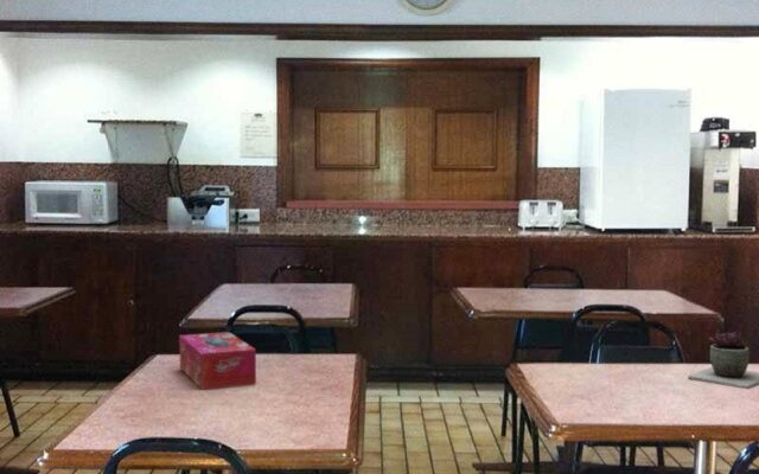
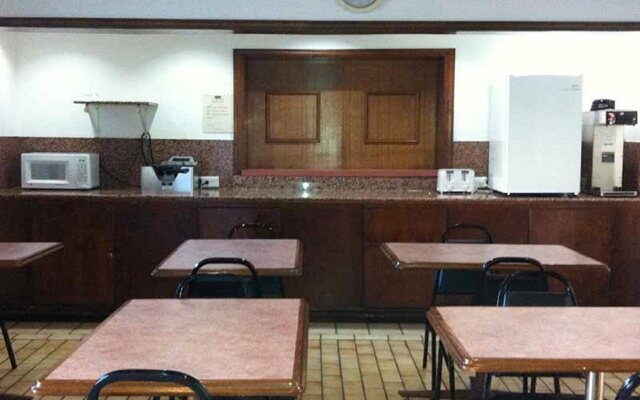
- succulent plant (732, 354)
- tissue box (216, 358)
